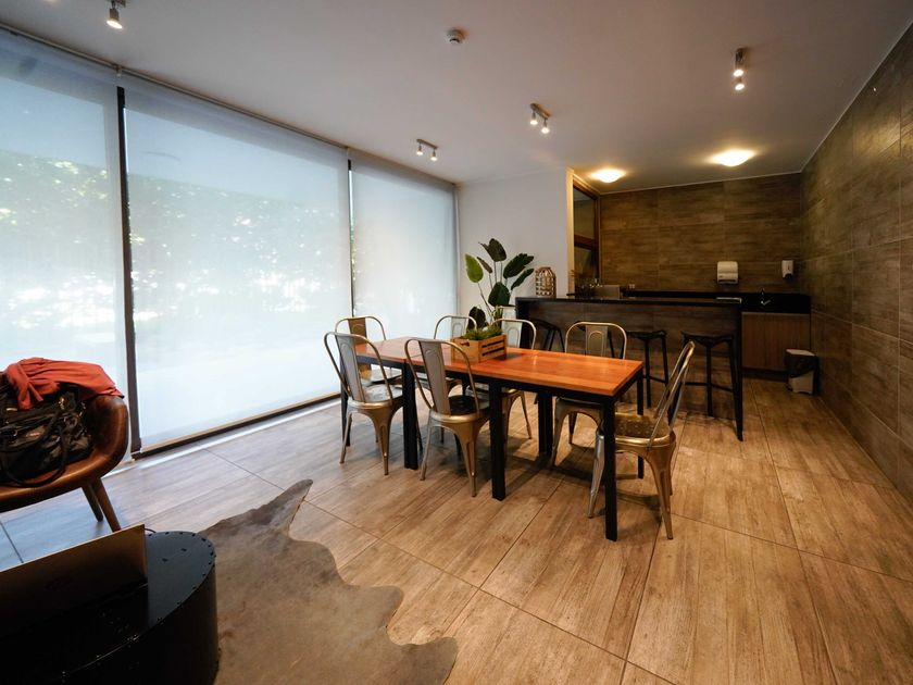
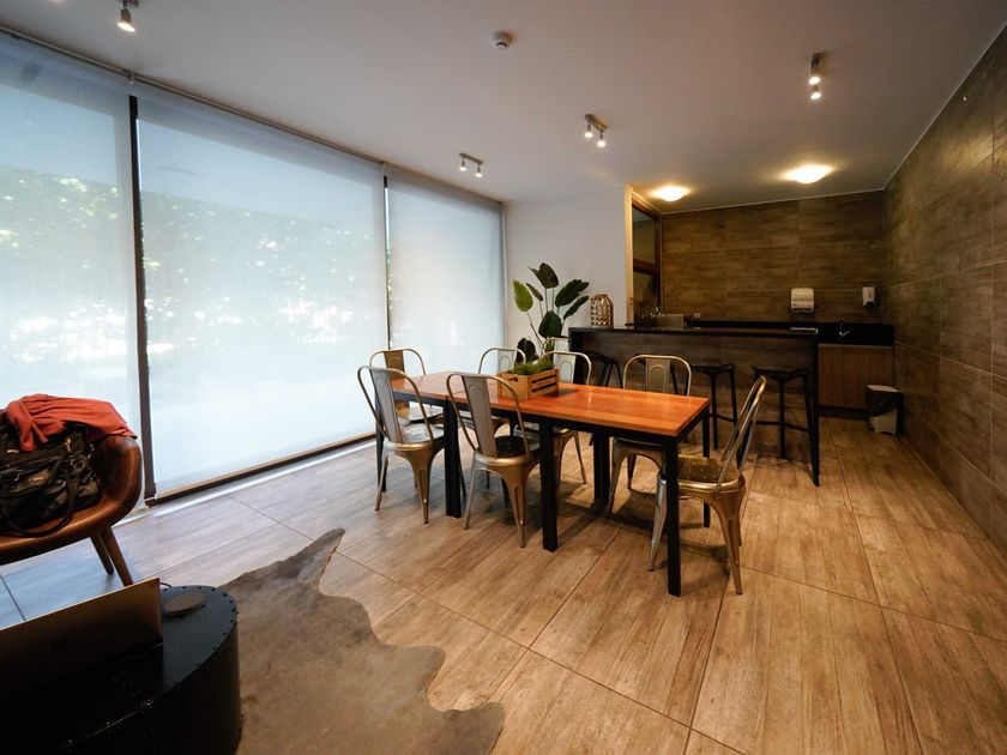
+ coaster (185, 603)
